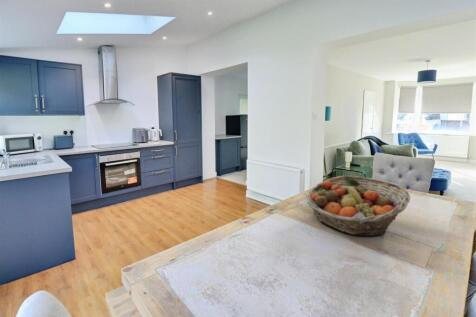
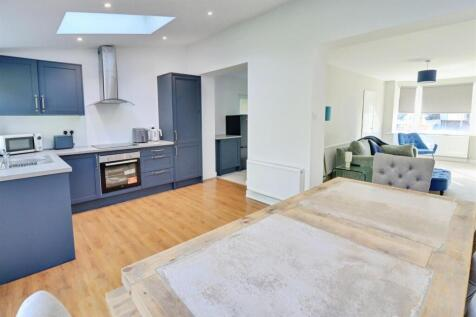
- fruit basket (352, 202)
